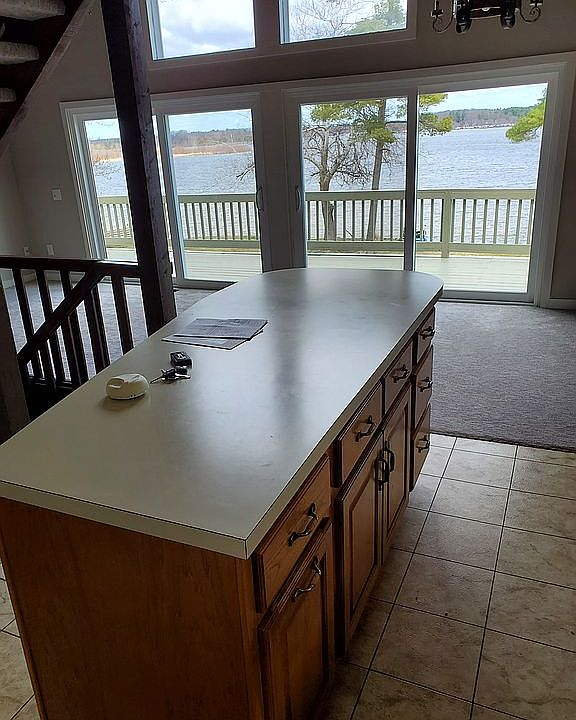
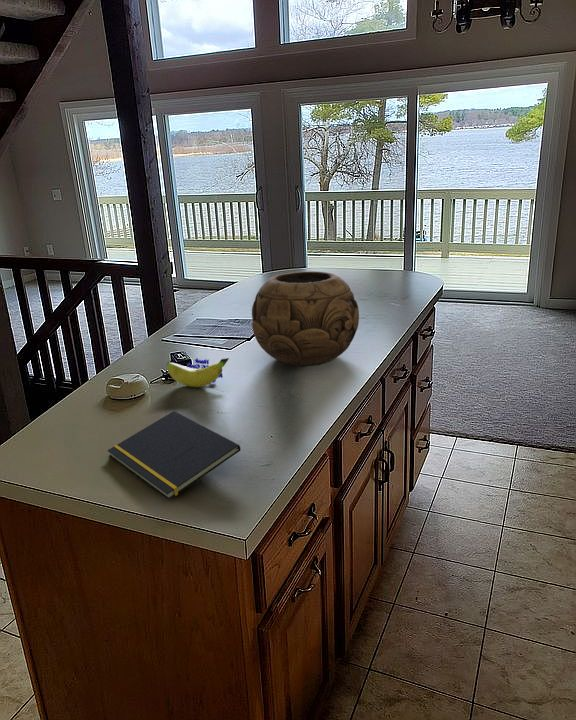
+ notepad (172, 450)
+ banana (200, 369)
+ decorative bowl (305, 318)
